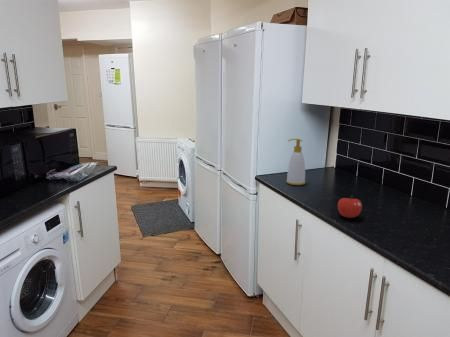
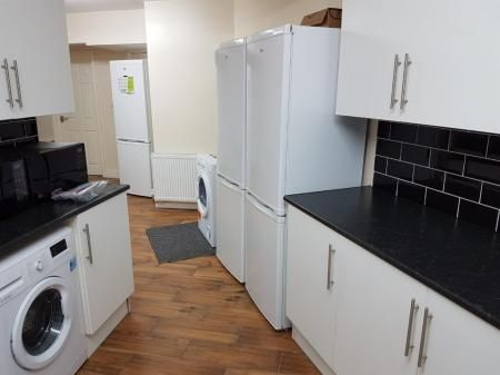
- soap bottle (296, 161)
- fruit (349, 206)
